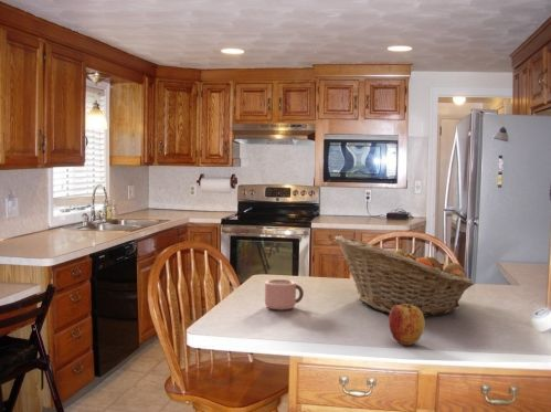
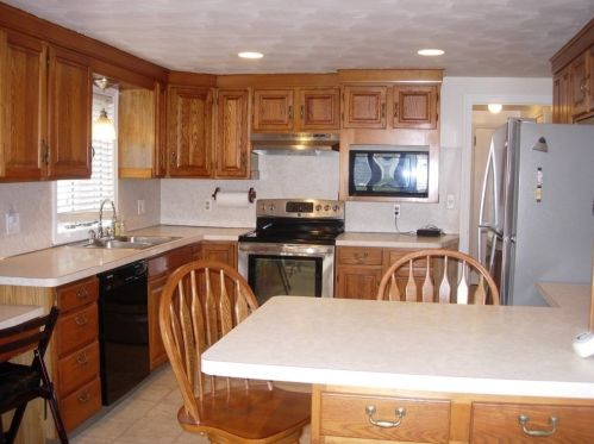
- apple (406, 324)
- fruit basket (400, 271)
- mug (284, 294)
